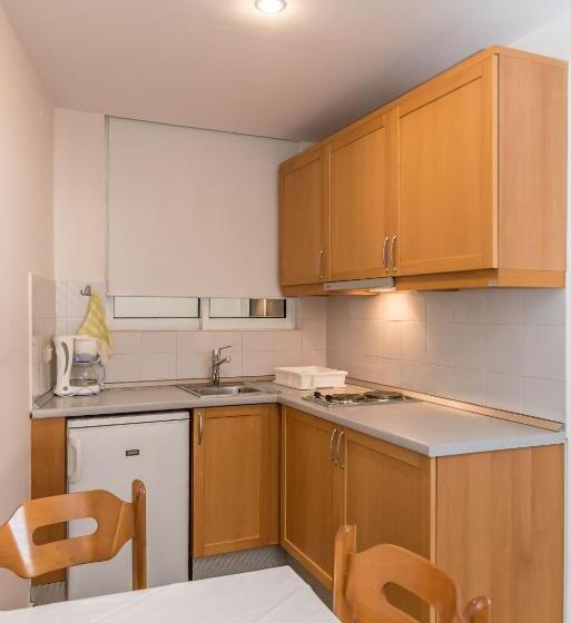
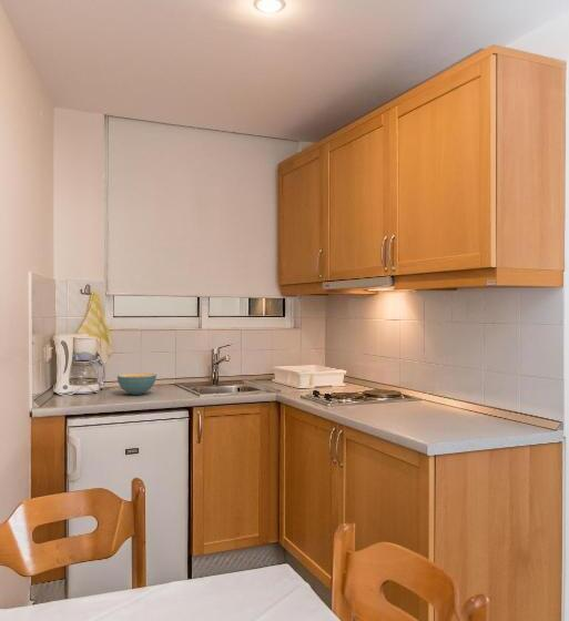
+ cereal bowl (136, 384)
